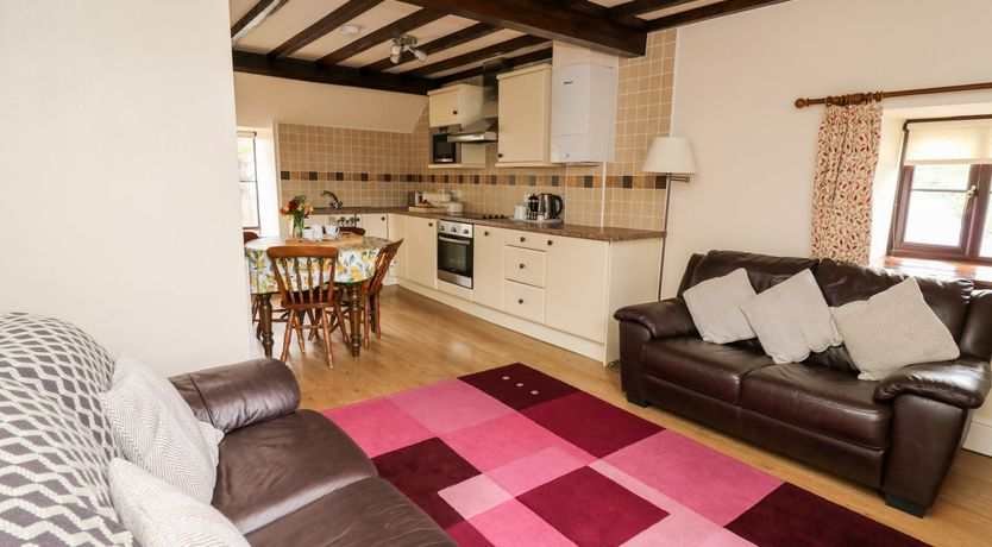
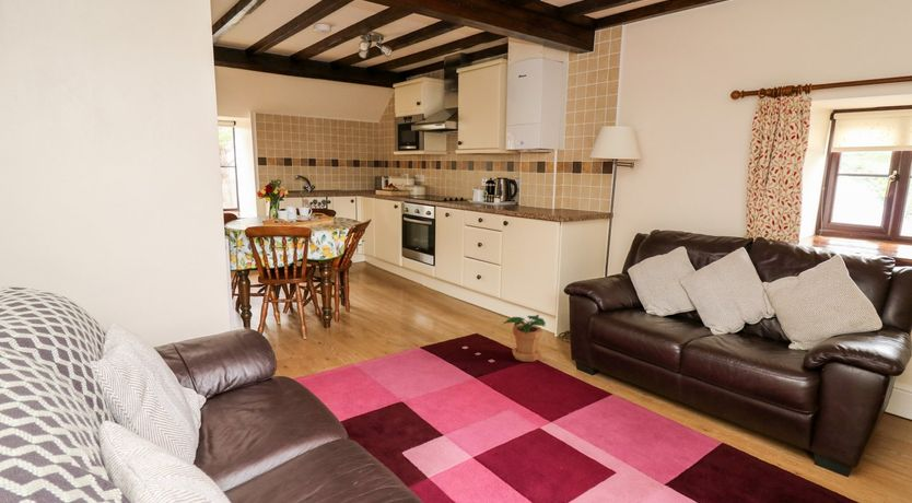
+ potted plant (524, 335)
